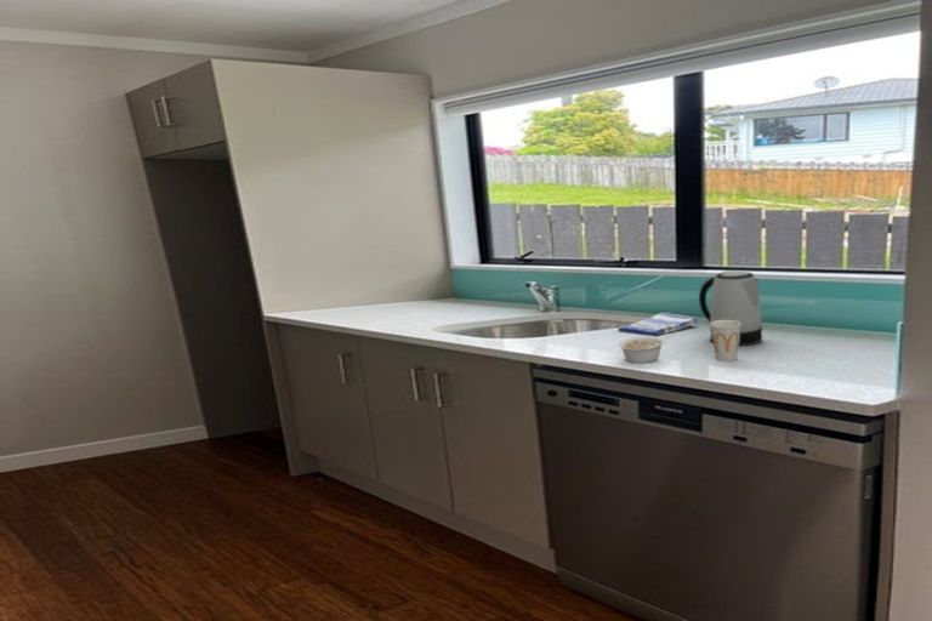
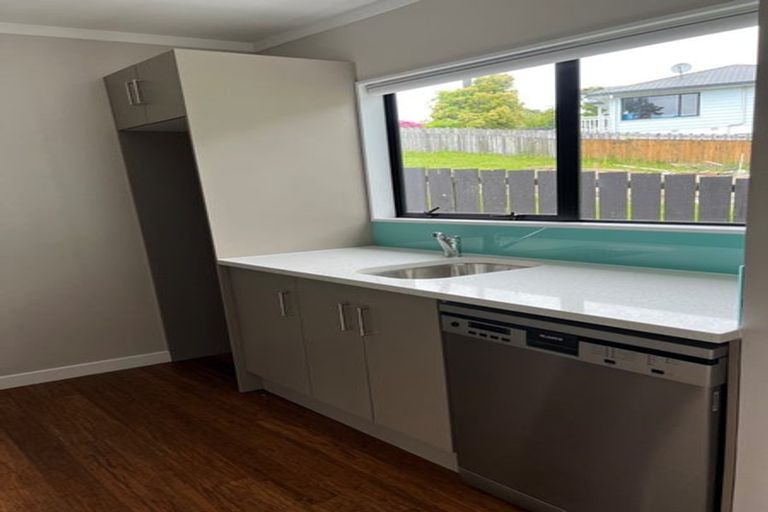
- legume (642, 348)
- dish towel (658, 324)
- cup (726, 340)
- kettle (728, 304)
